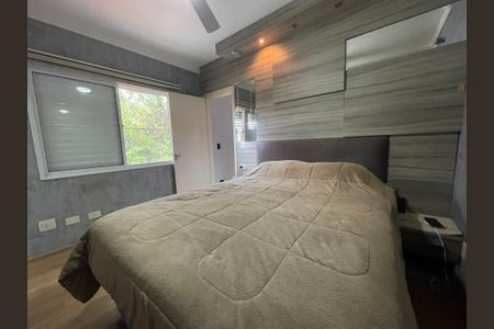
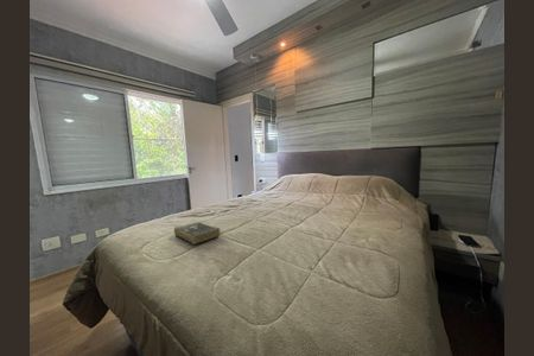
+ book (196, 231)
